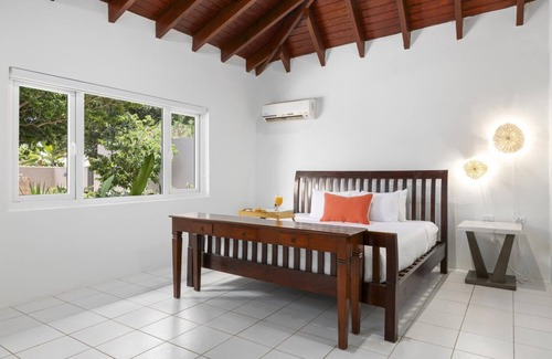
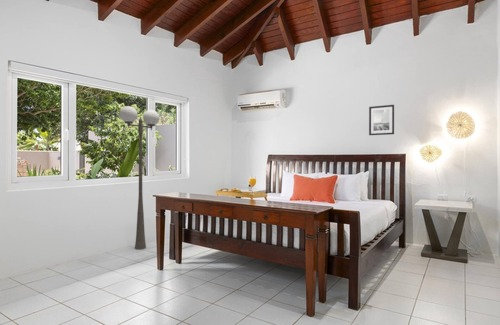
+ wall art (381, 120)
+ floor lamp (140, 178)
